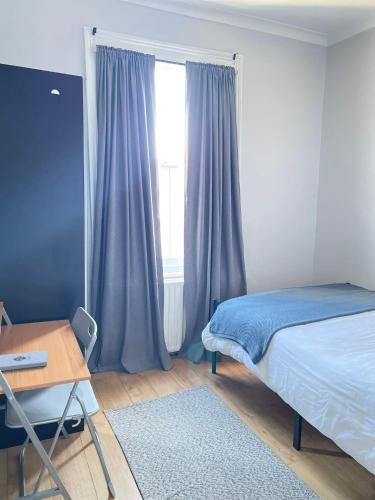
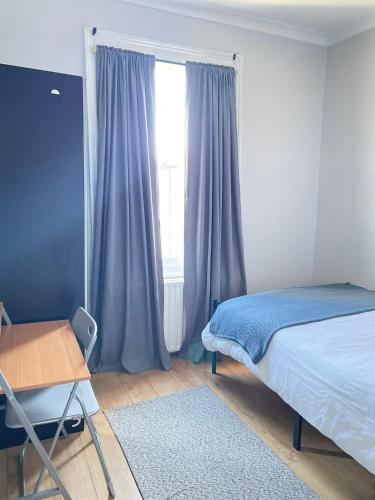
- notepad (21, 360)
